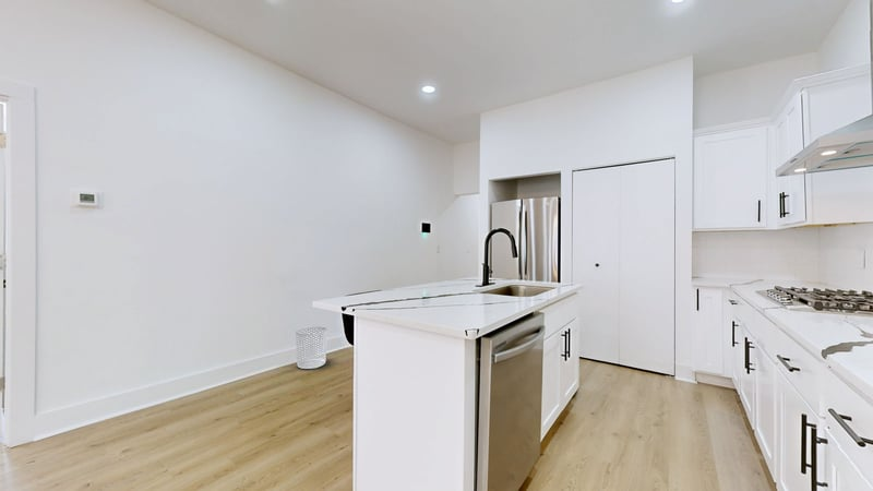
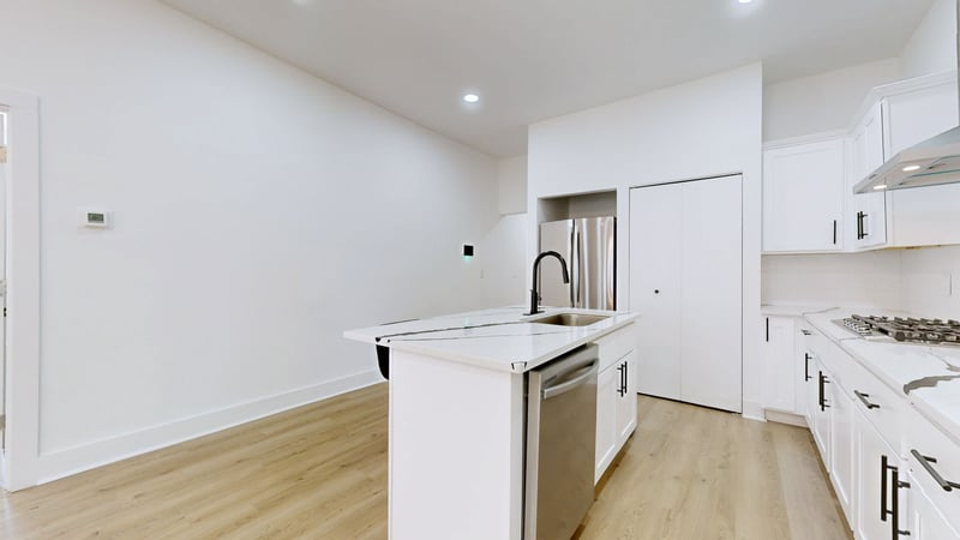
- waste bin (311, 347)
